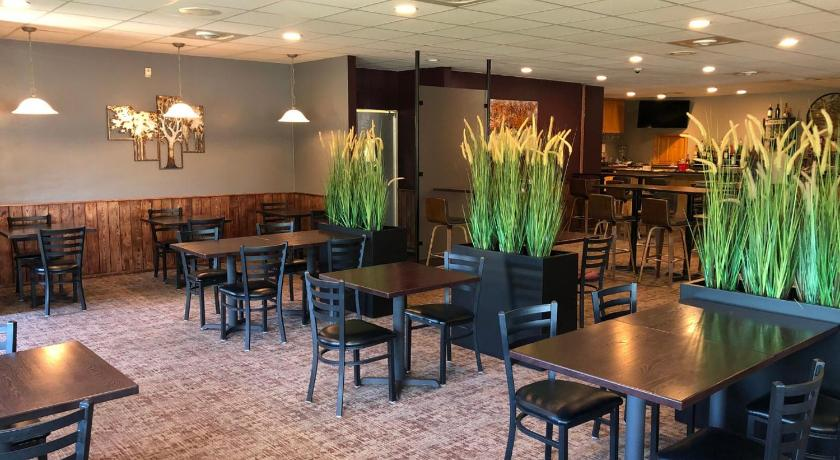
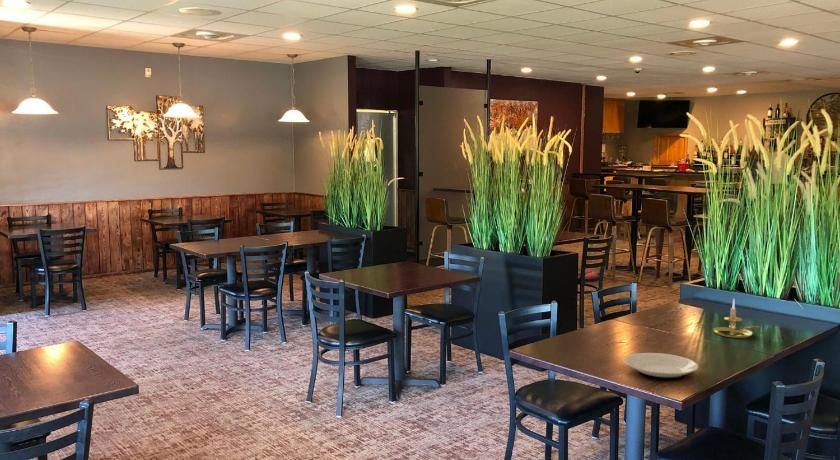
+ candle holder (736, 317)
+ plate (660, 367)
